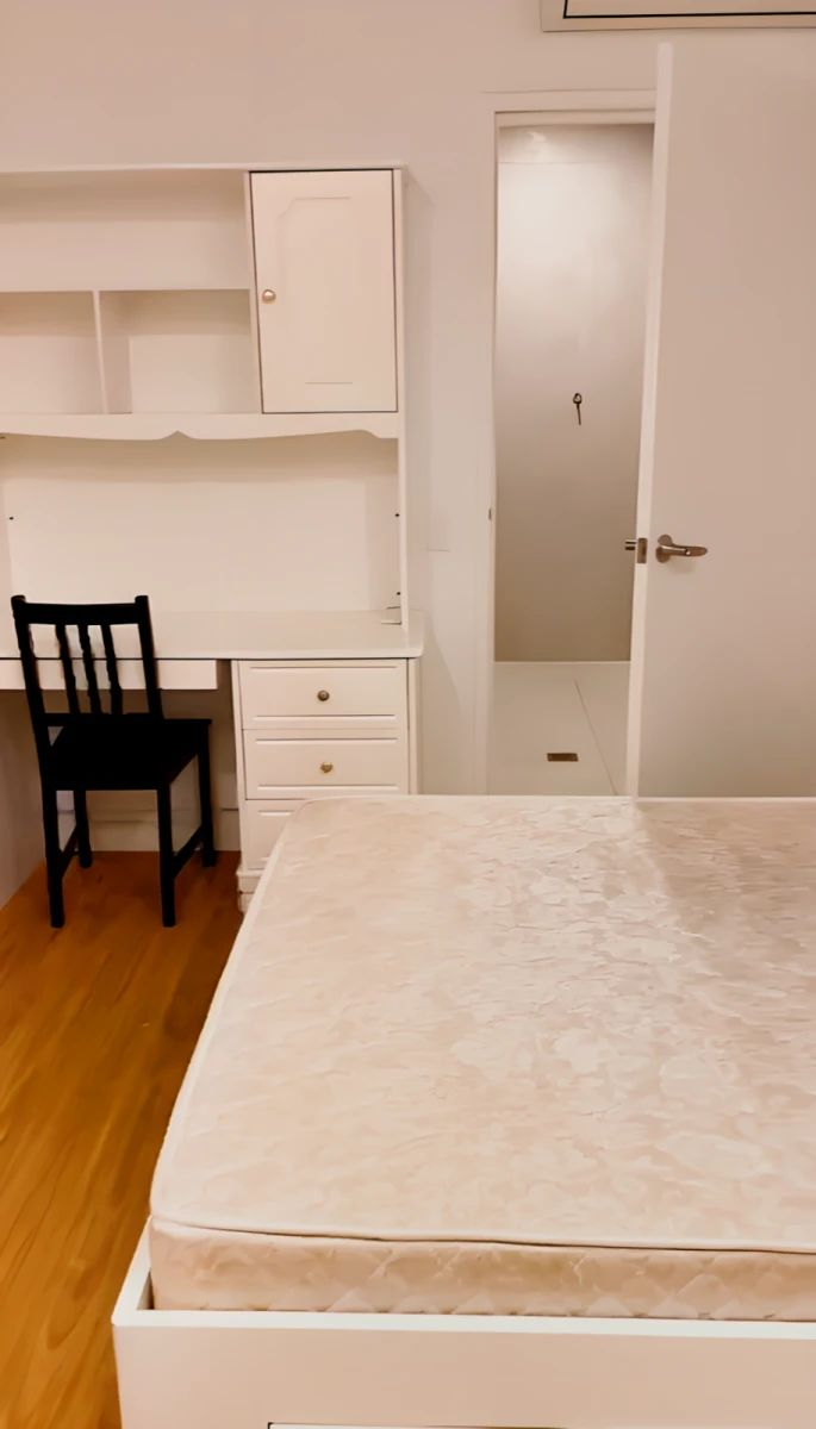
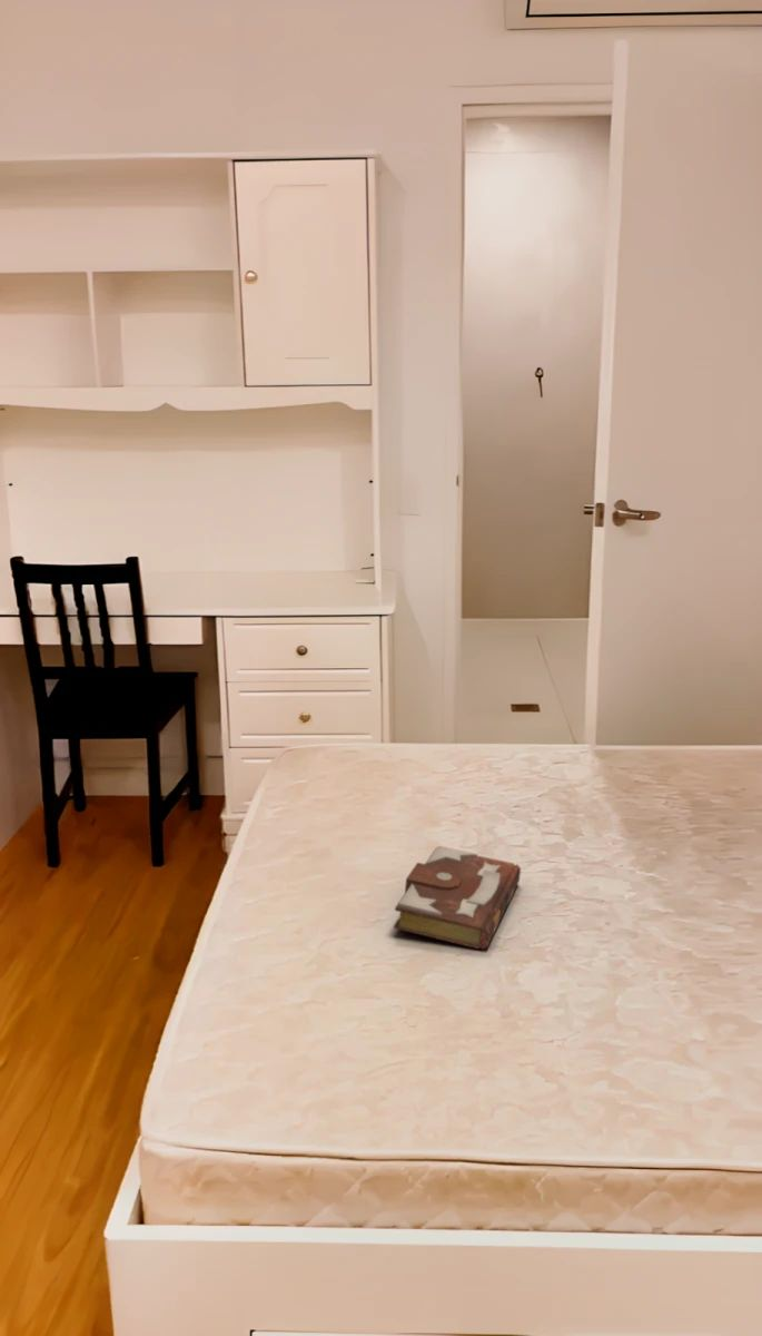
+ book (456, 892)
